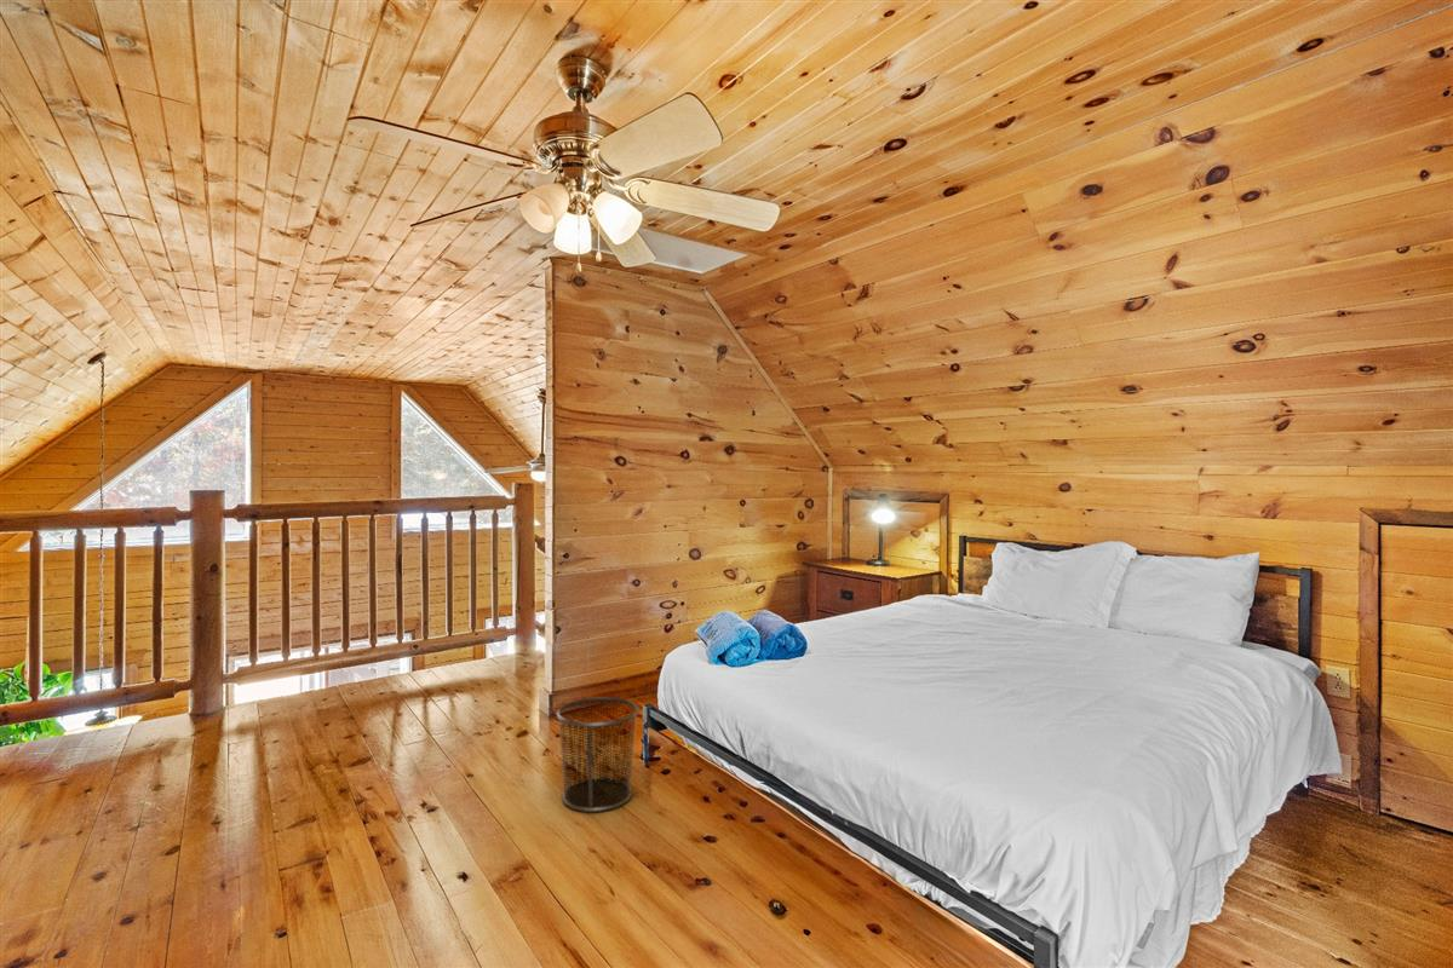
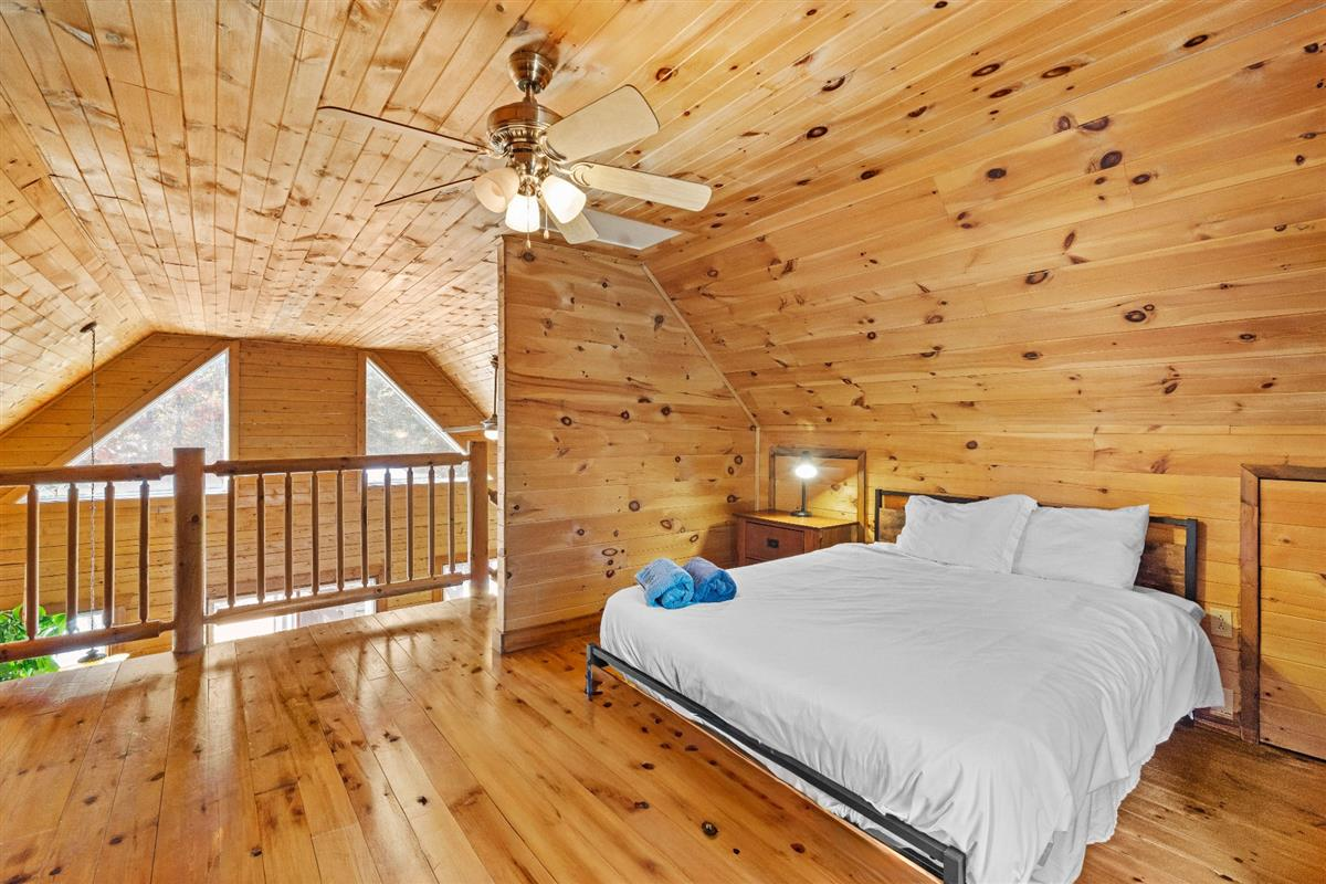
- waste bin (597, 753)
